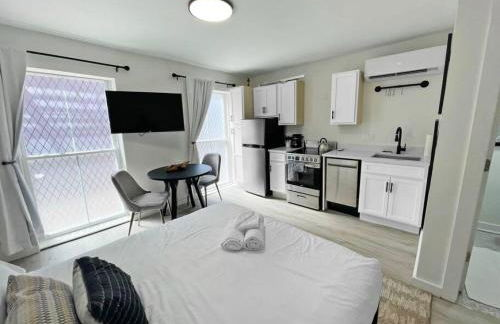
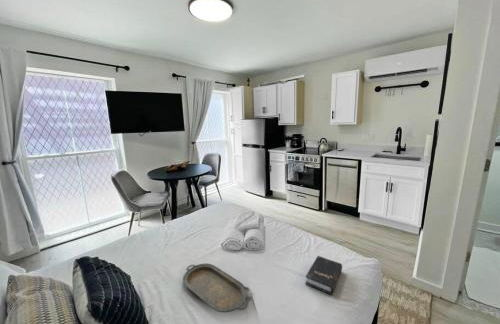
+ hardback book (324, 273)
+ serving tray (213, 286)
